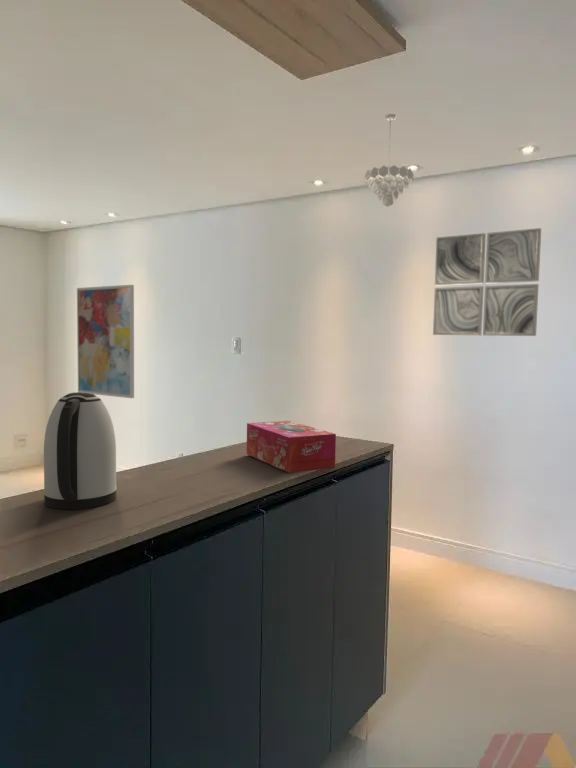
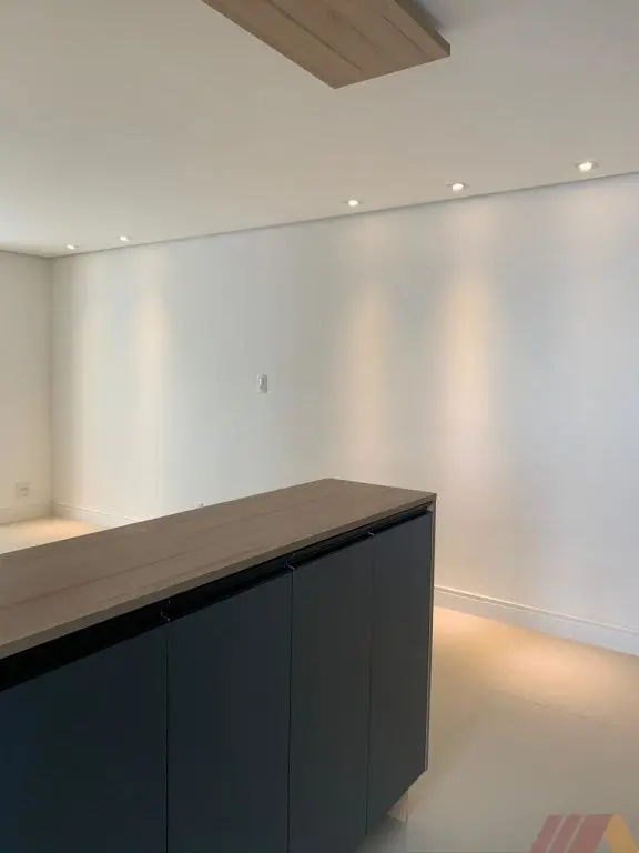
- wall art (104, 341)
- kettle (76, 448)
- pendant light (389, 161)
- wall art (483, 283)
- tissue box (288, 444)
